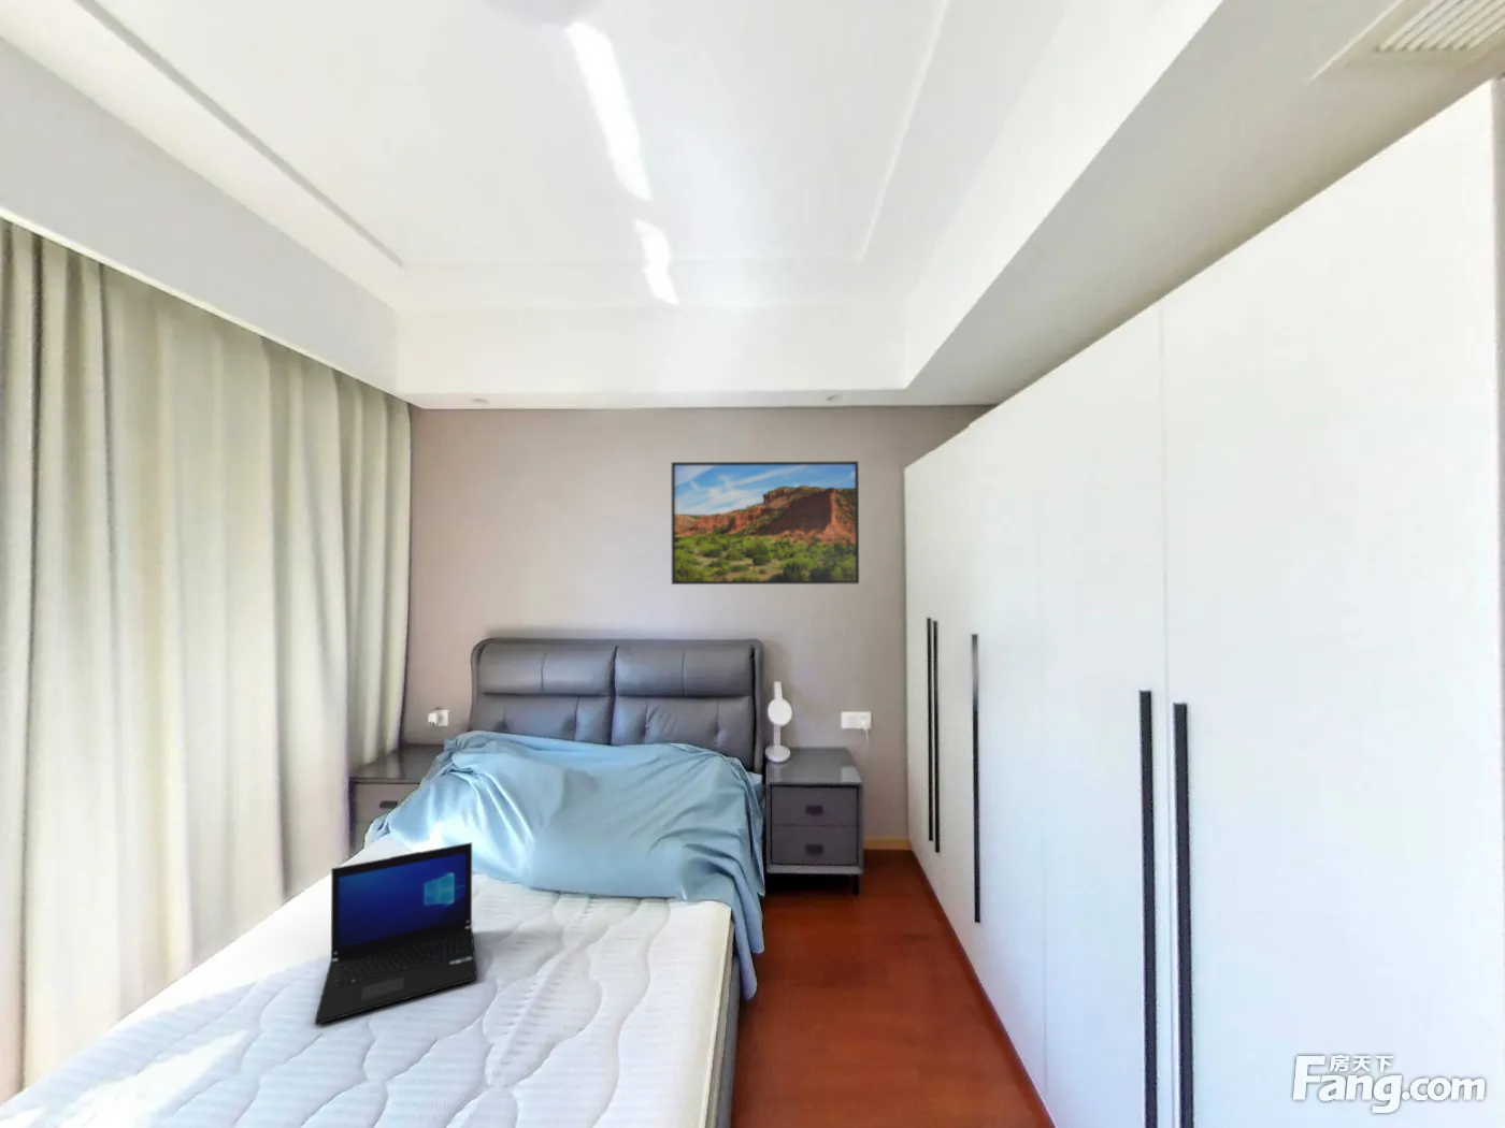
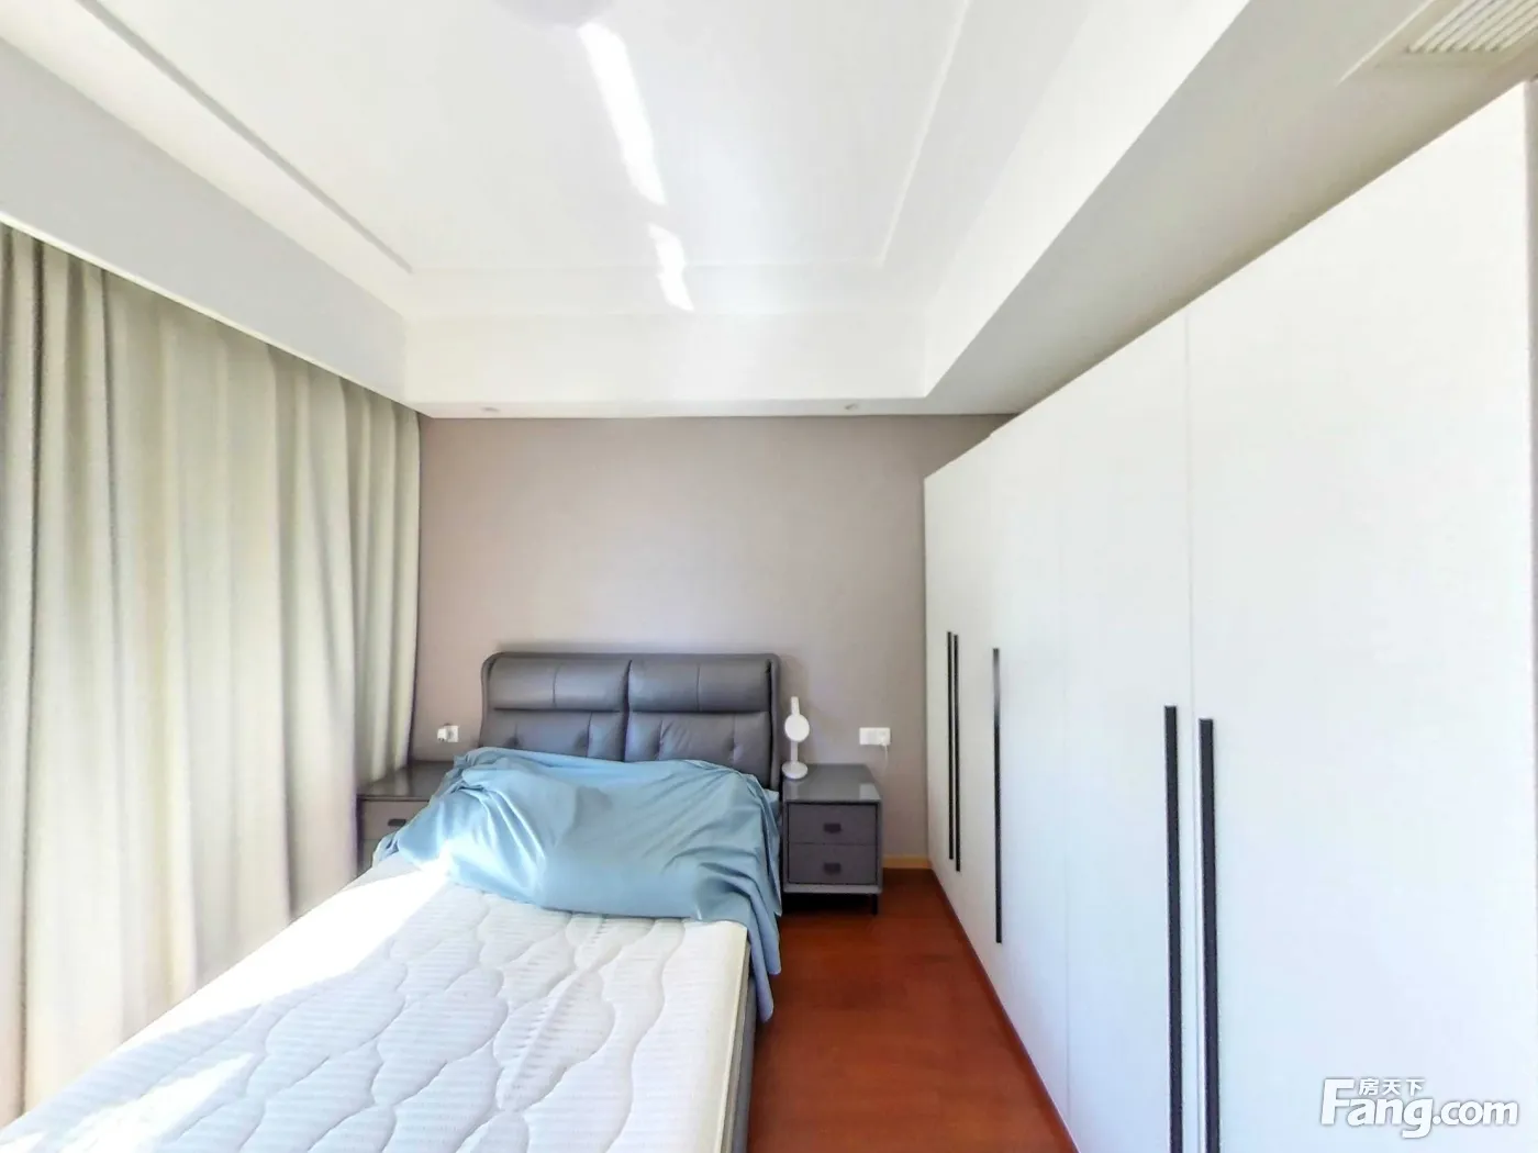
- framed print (764, 523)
- laptop (402, 923)
